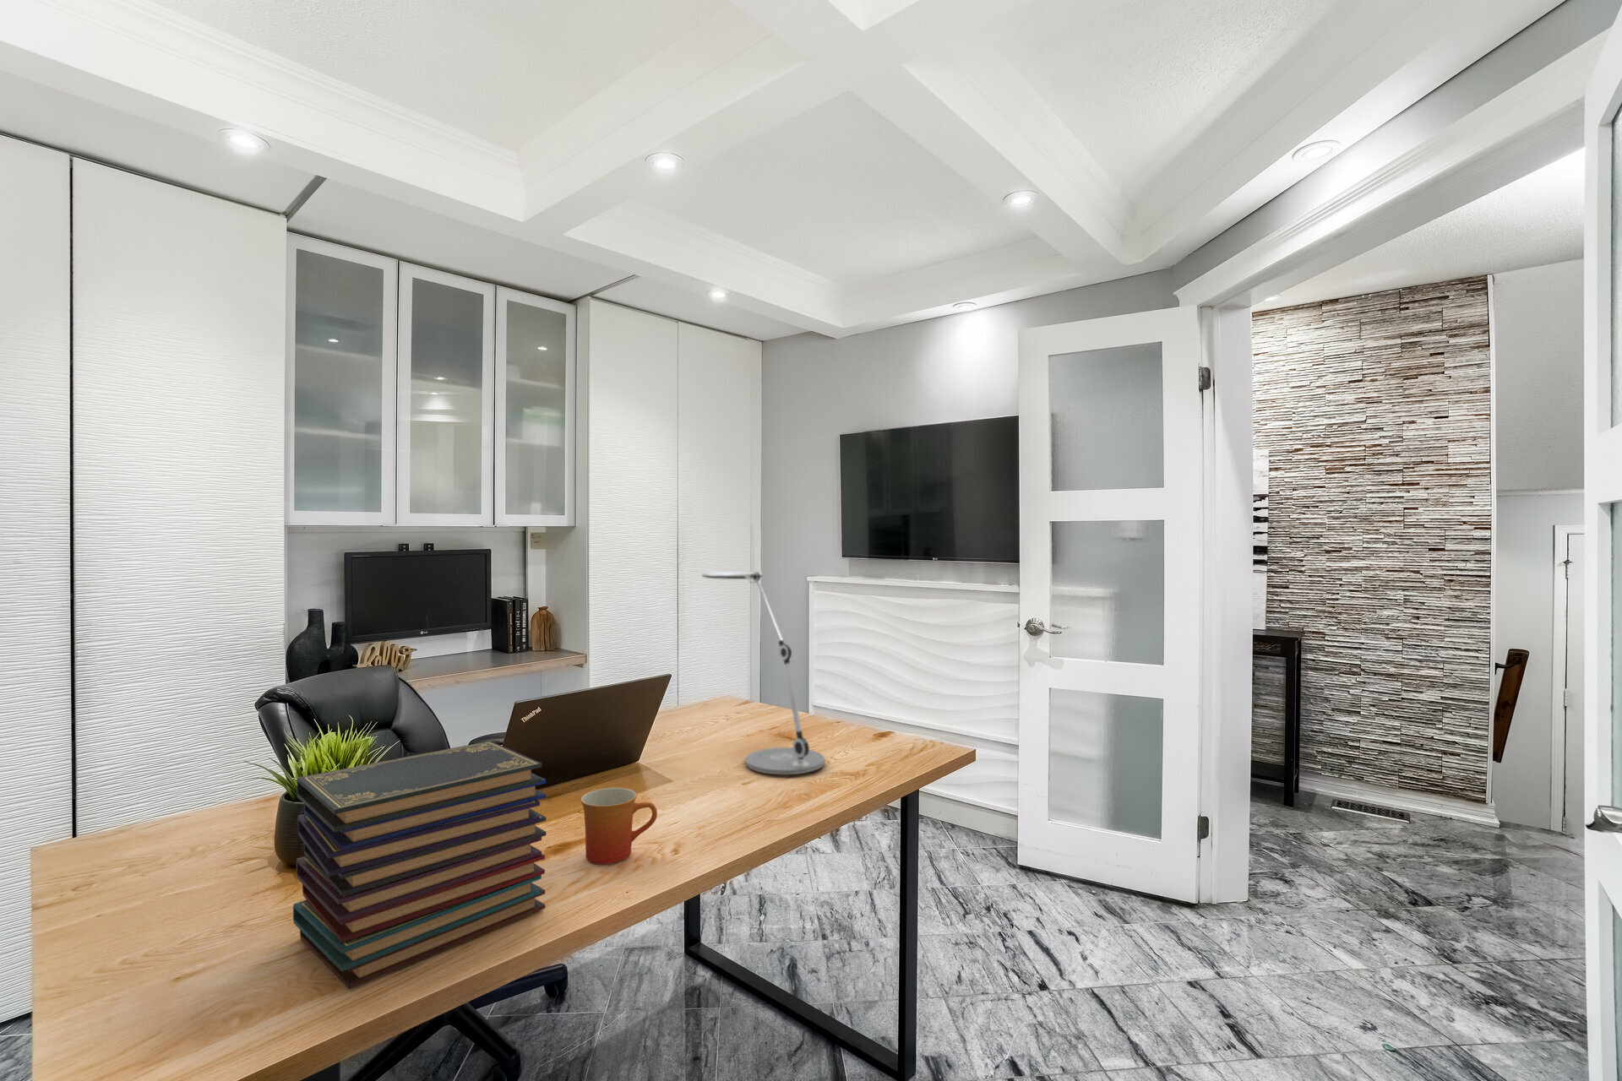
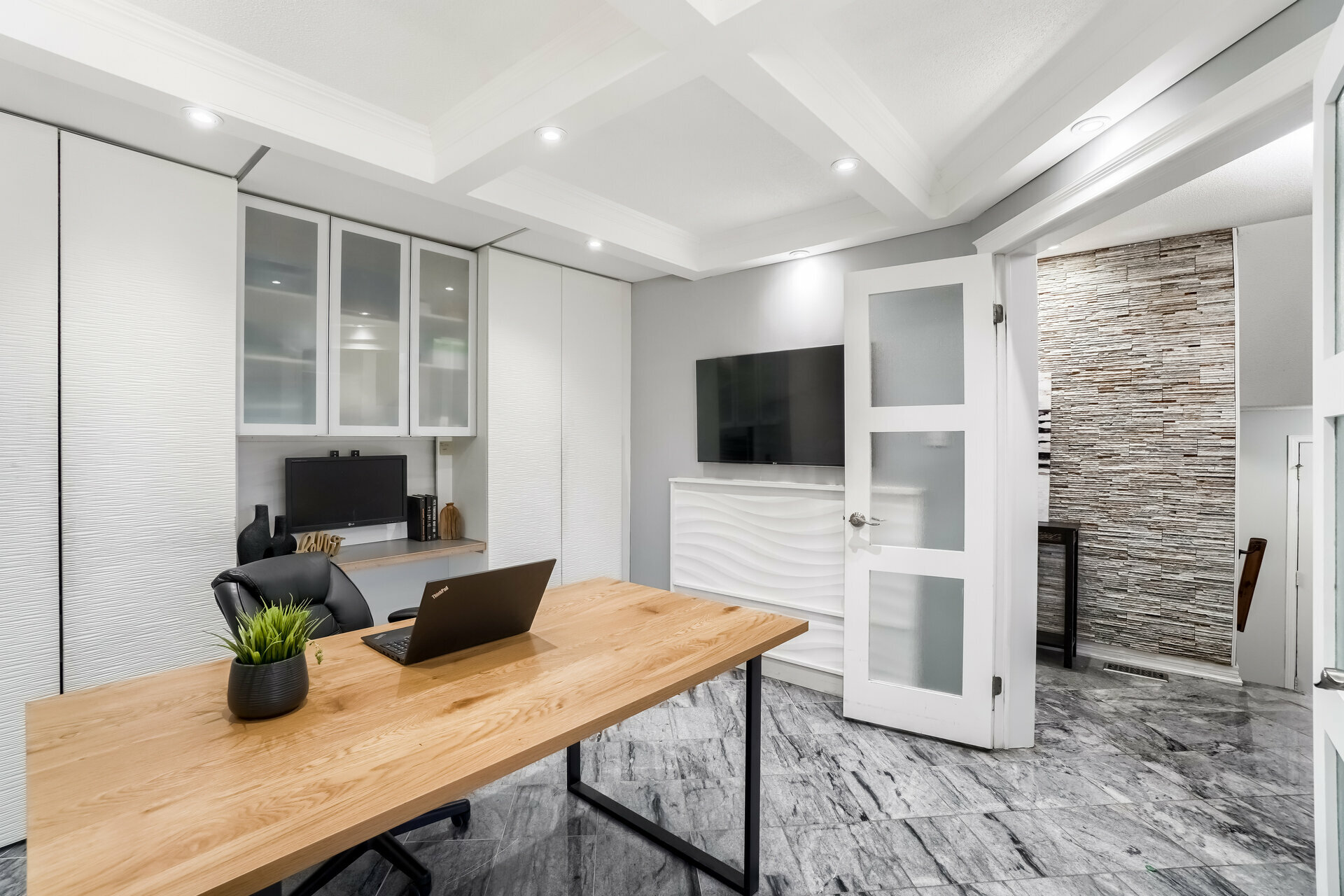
- book stack (424, 847)
- desk lamp (780, 655)
- mug (614, 823)
